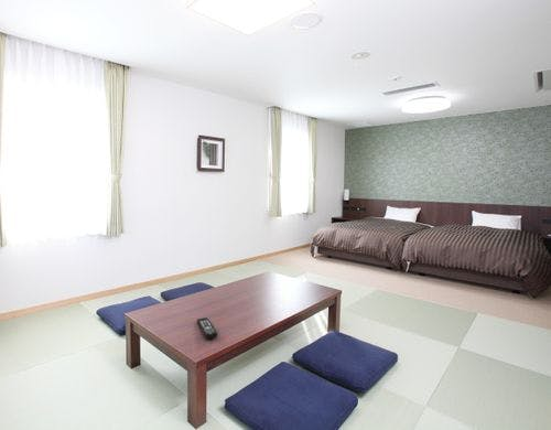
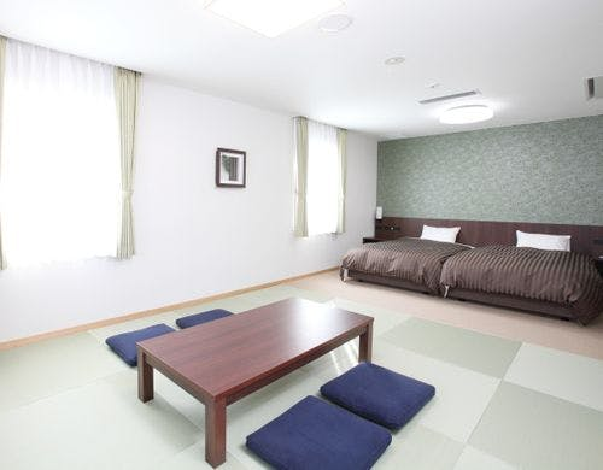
- remote control (206, 327)
